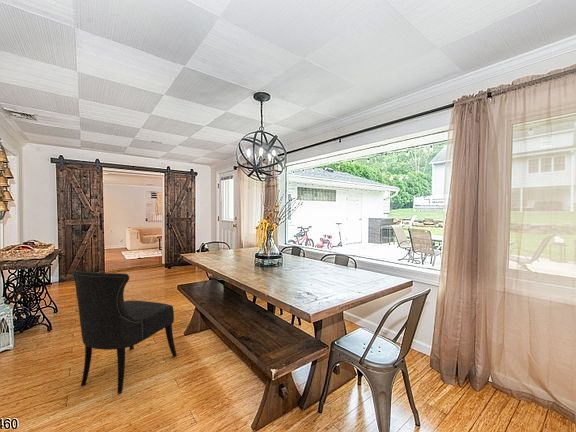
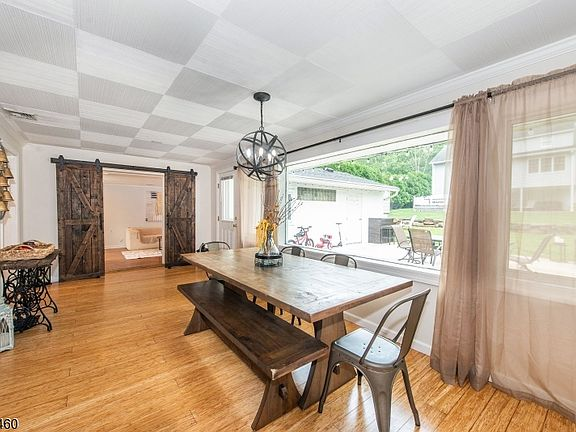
- dining chair (129, 315)
